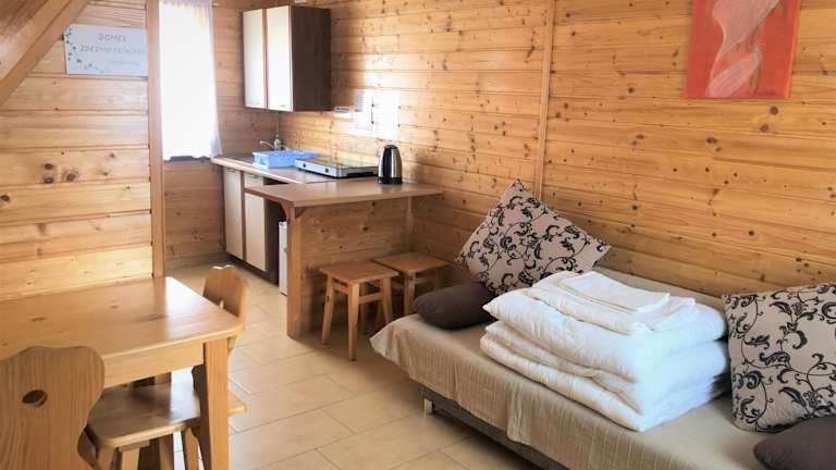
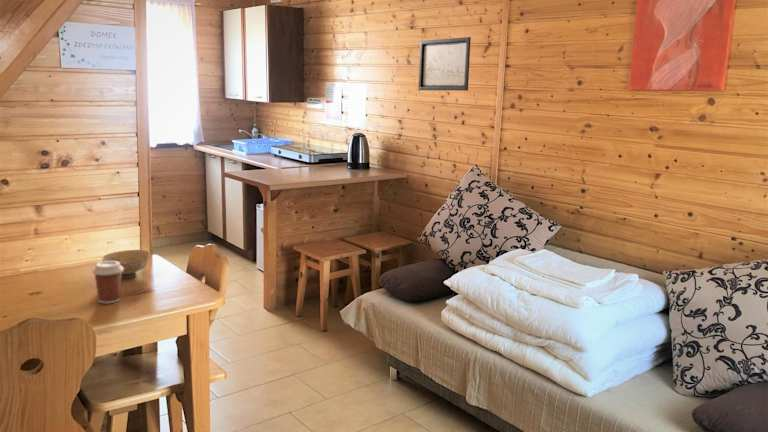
+ coffee cup (108, 282)
+ wall art (443, 64)
+ bowl (127, 265)
